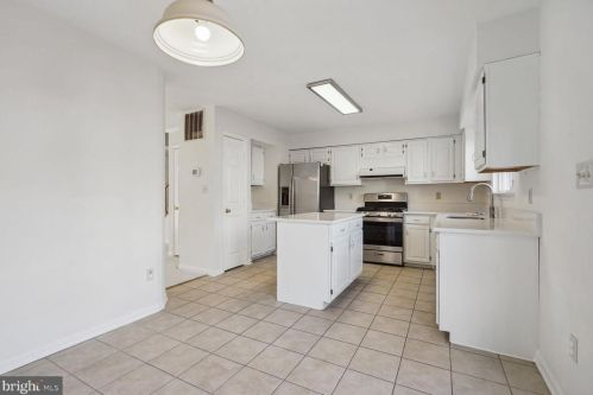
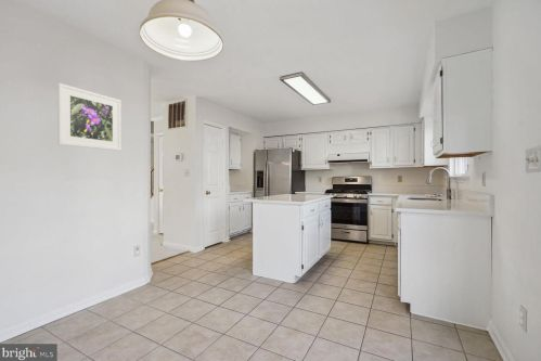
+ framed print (92, 119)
